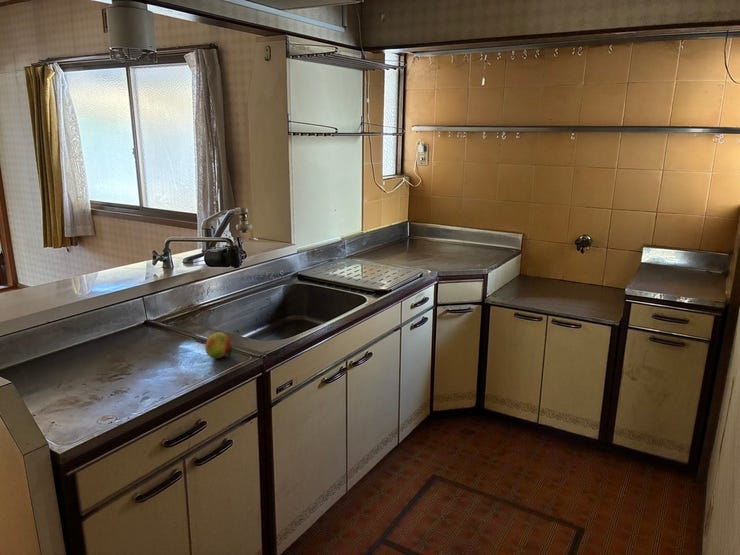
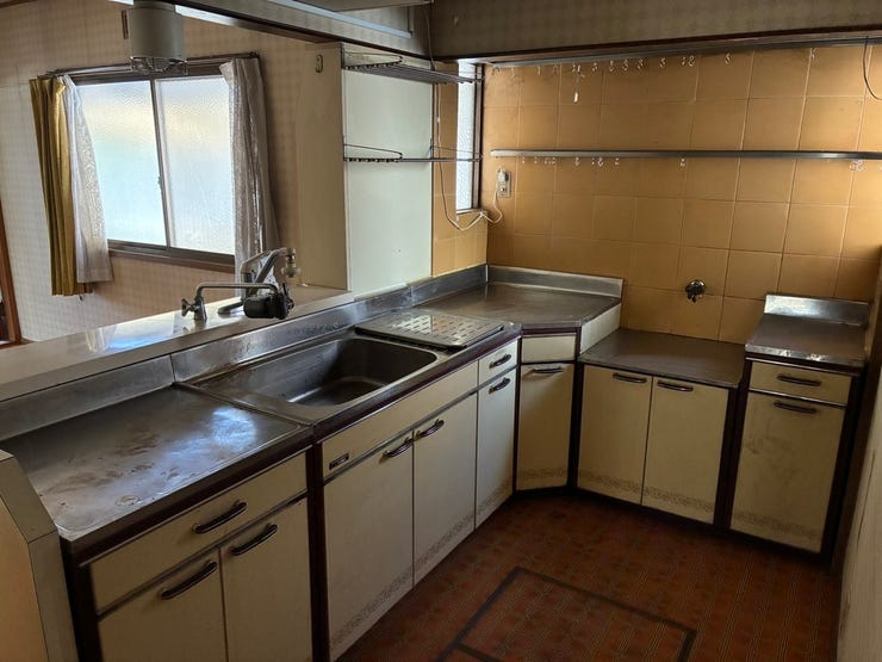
- fruit (218, 345)
